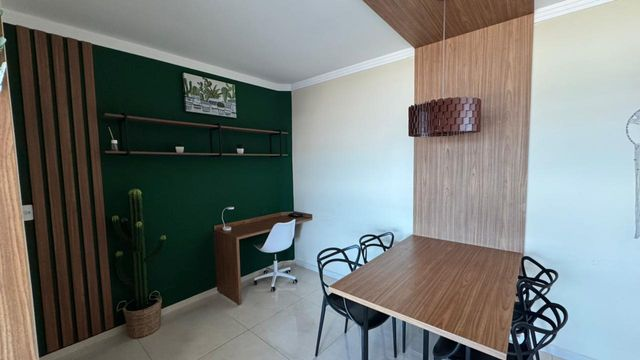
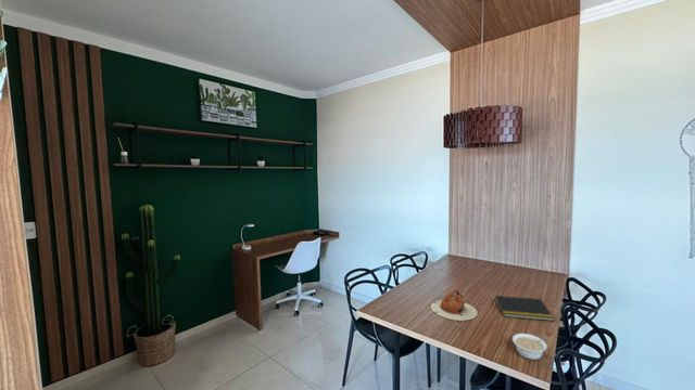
+ teapot (453, 299)
+ notepad (522, 307)
+ legume (529, 346)
